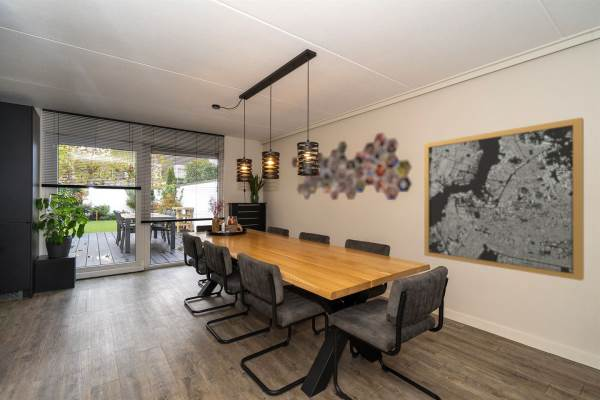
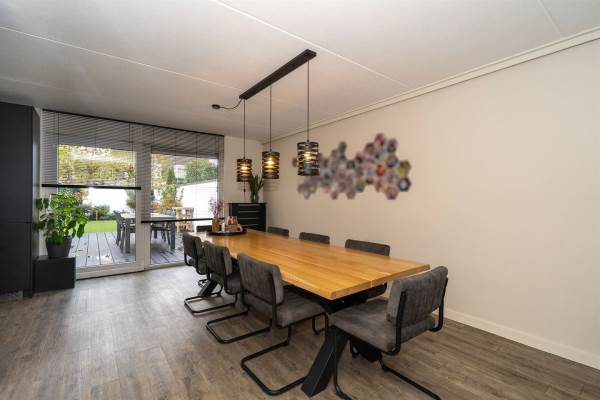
- wall art (490, 199)
